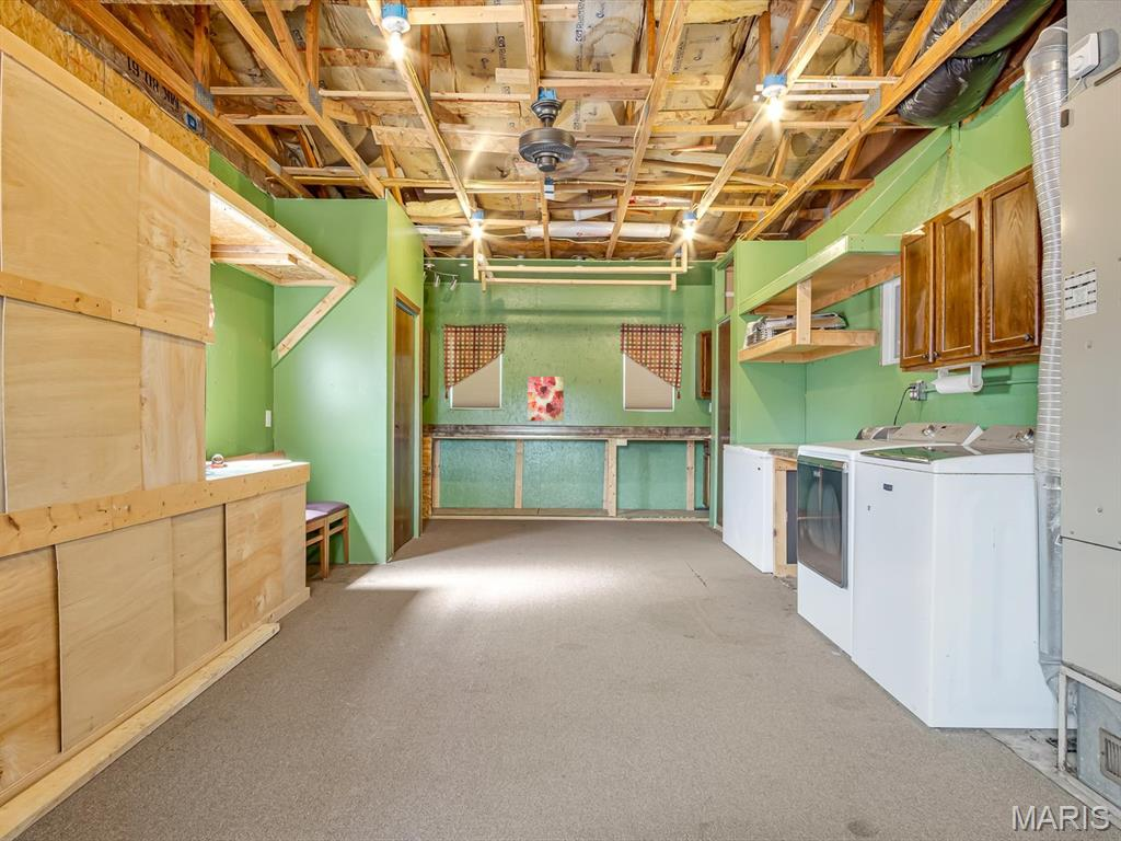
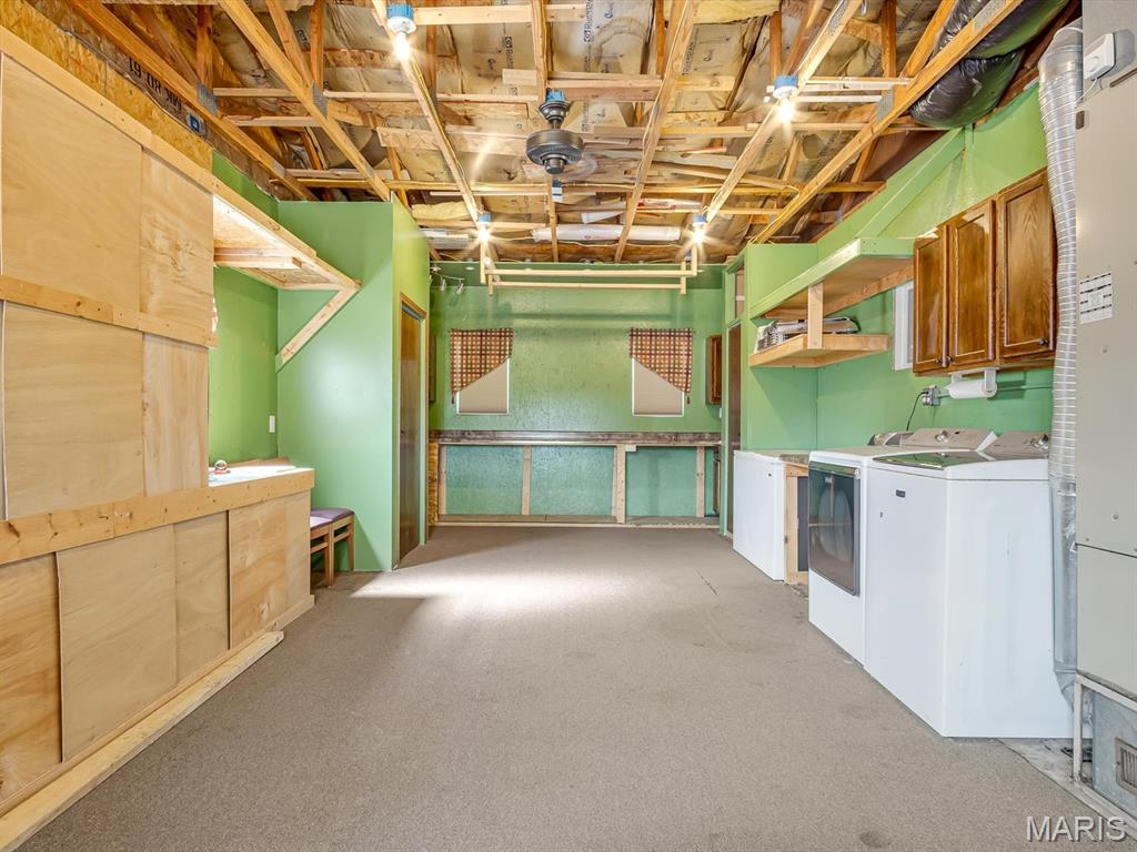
- wall art (545, 399)
